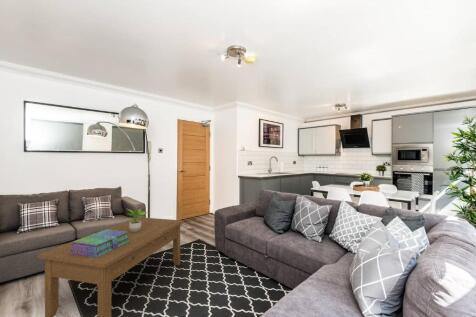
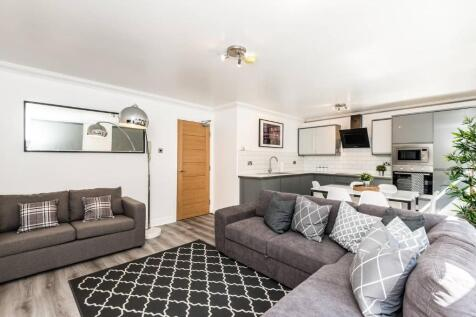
- coffee table (126, 259)
- stack of books (101, 241)
- potted plant (136, 219)
